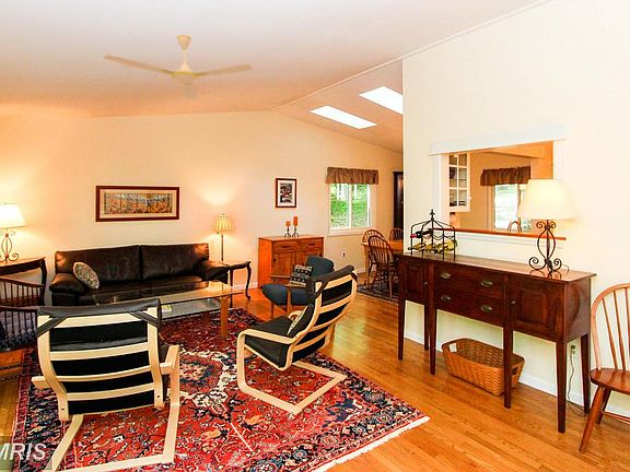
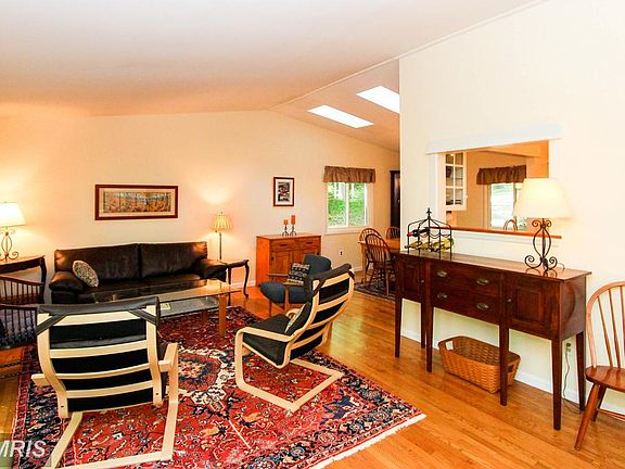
- ceiling fan (182, 66)
